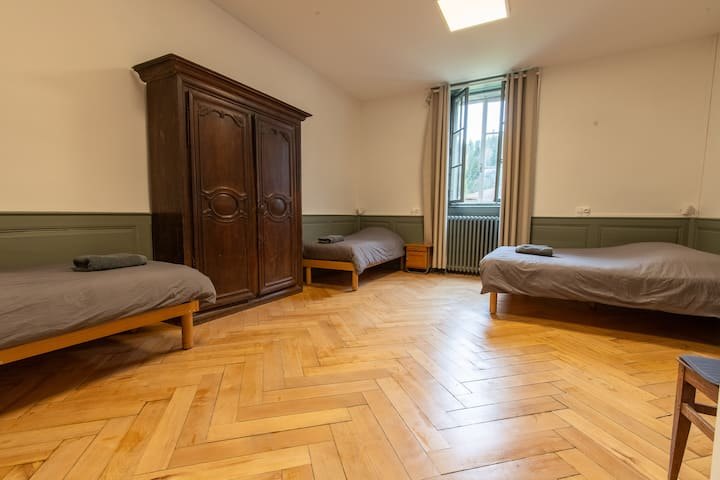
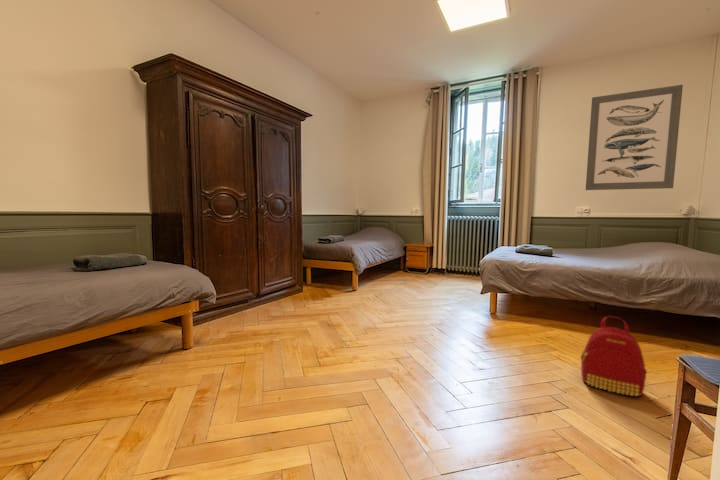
+ backpack (612, 353)
+ wall art (630, 141)
